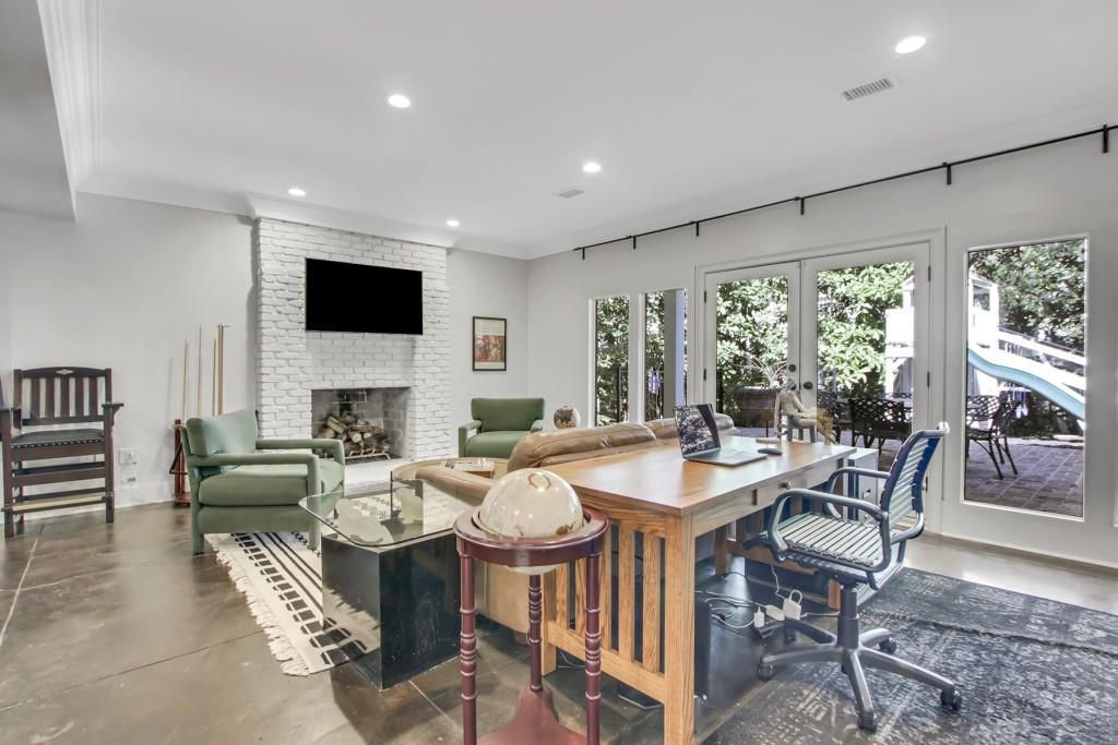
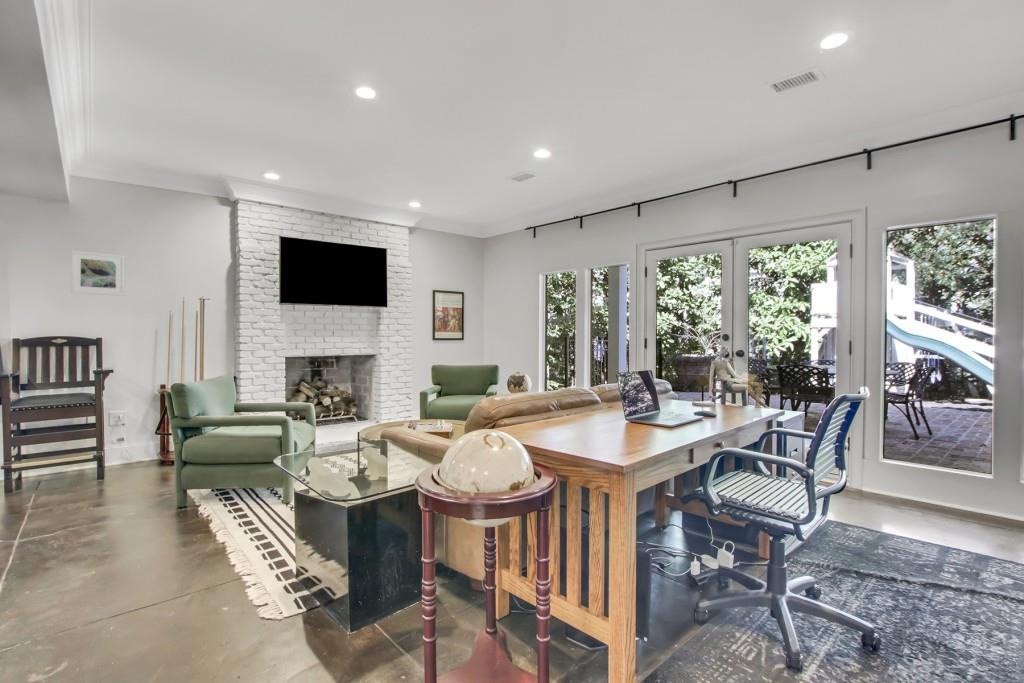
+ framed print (98, 273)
